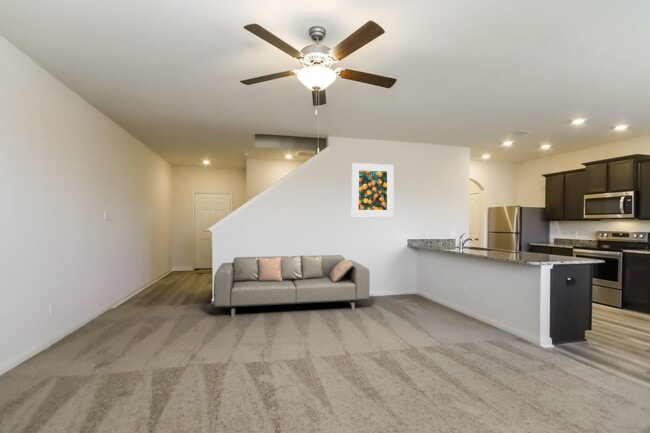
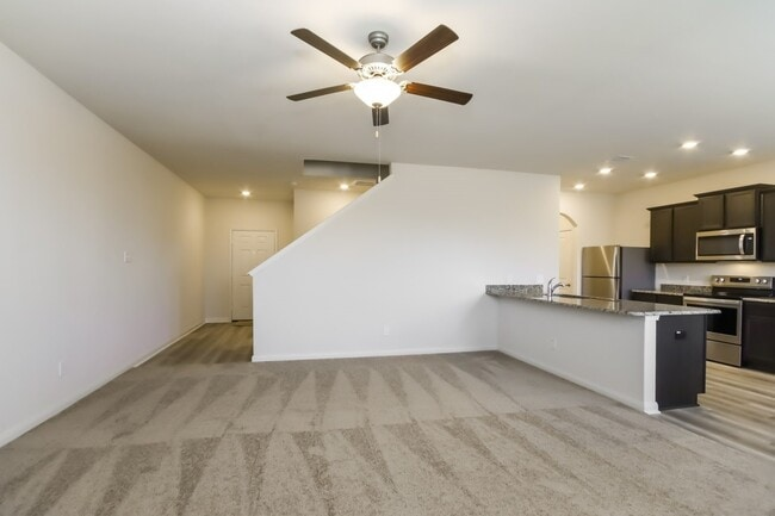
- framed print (372, 190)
- sofa (292, 281)
